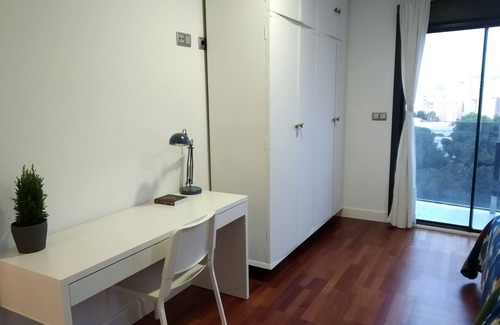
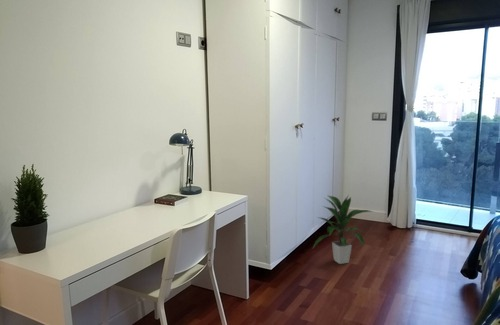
+ indoor plant (339, 227)
